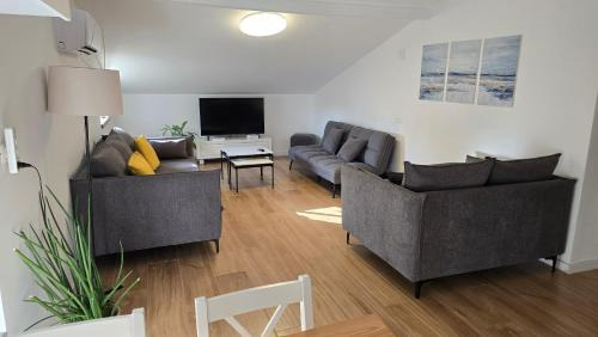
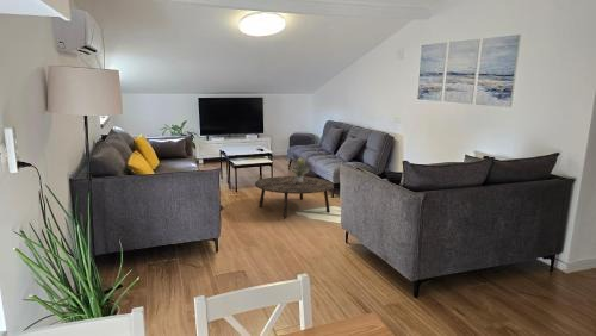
+ coffee table (293, 193)
+ potted plant (298, 170)
